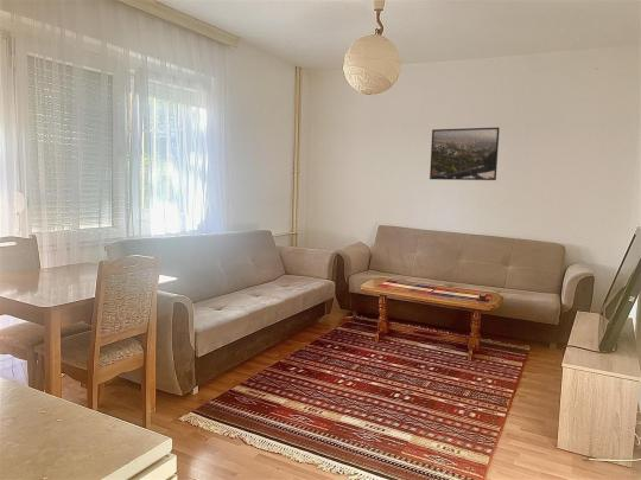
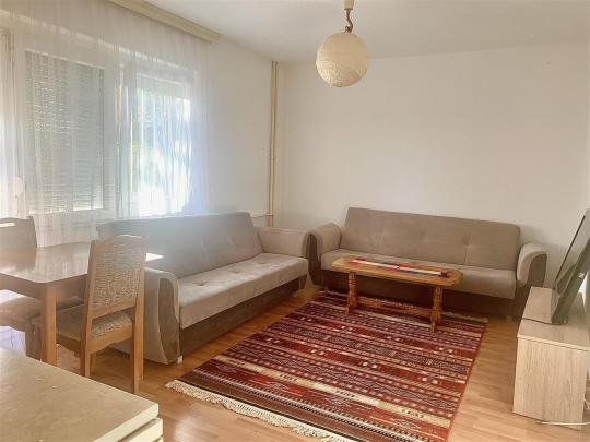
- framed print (463, 154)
